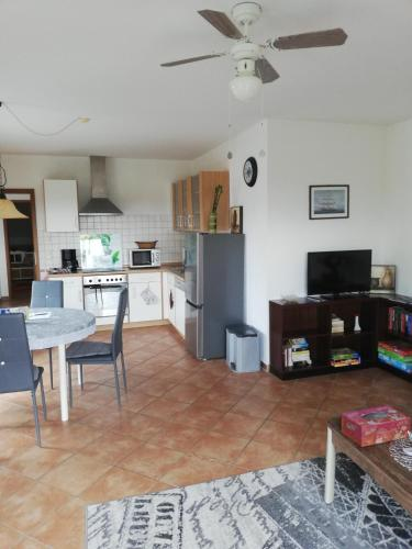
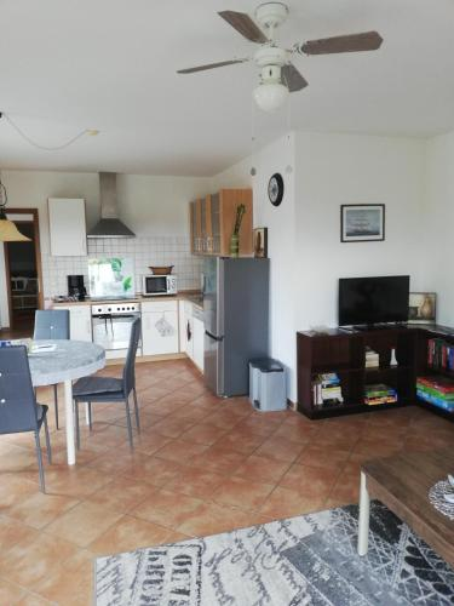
- tissue box (375, 425)
